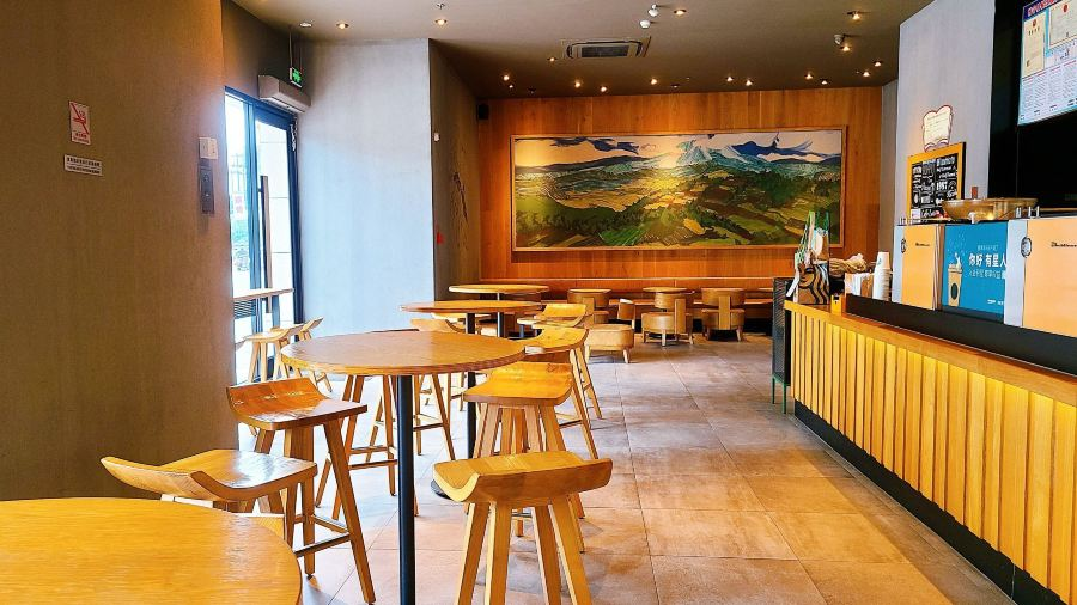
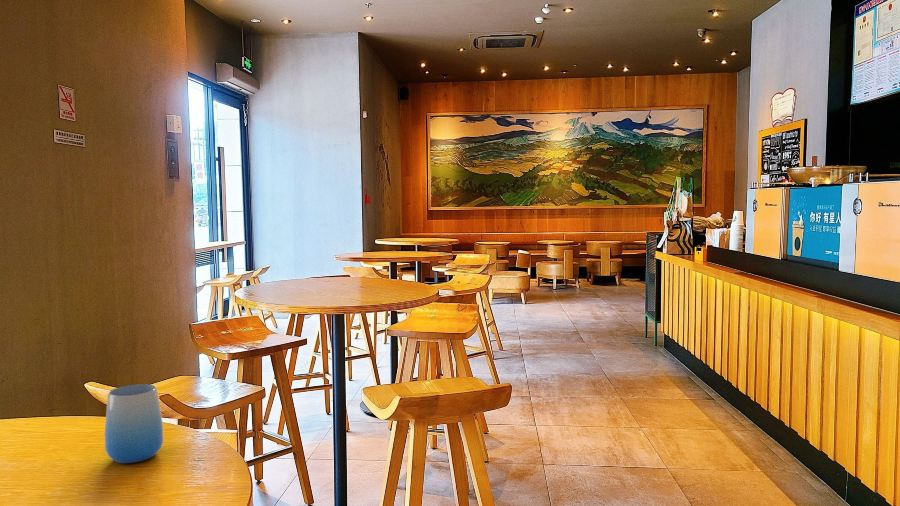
+ cup (134, 422)
